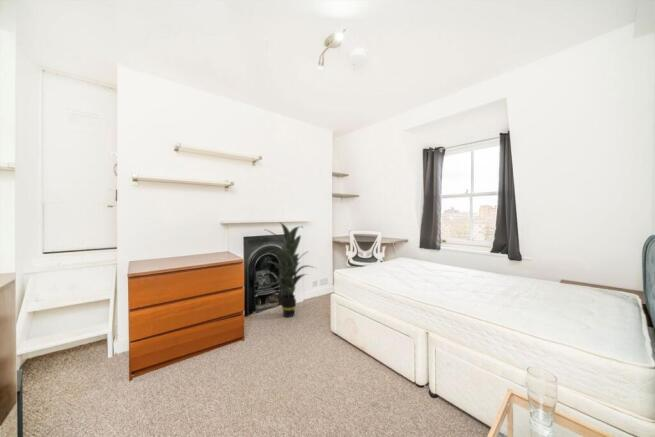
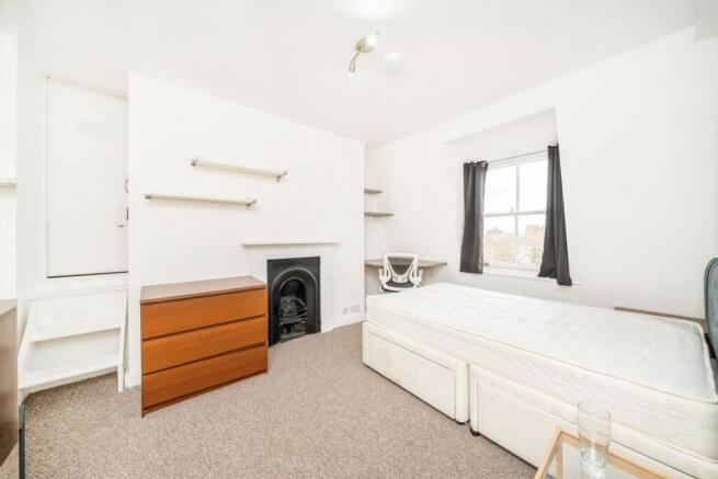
- indoor plant (285, 268)
